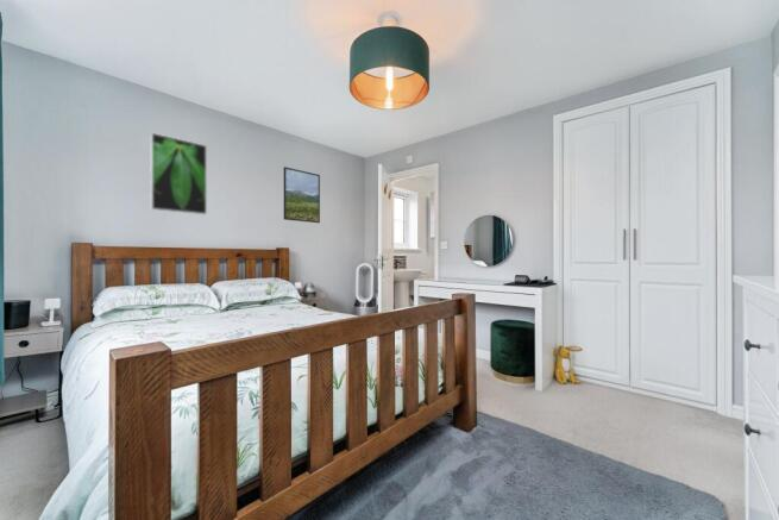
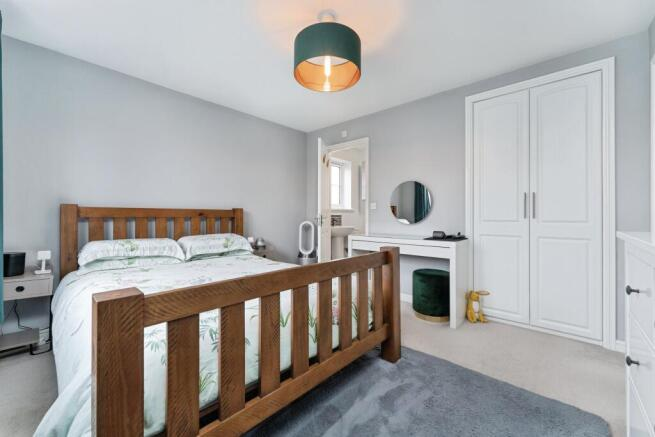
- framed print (302, 195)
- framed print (180, 175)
